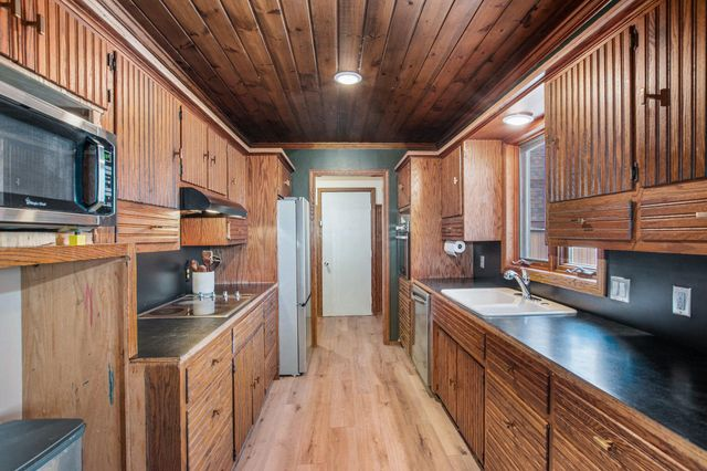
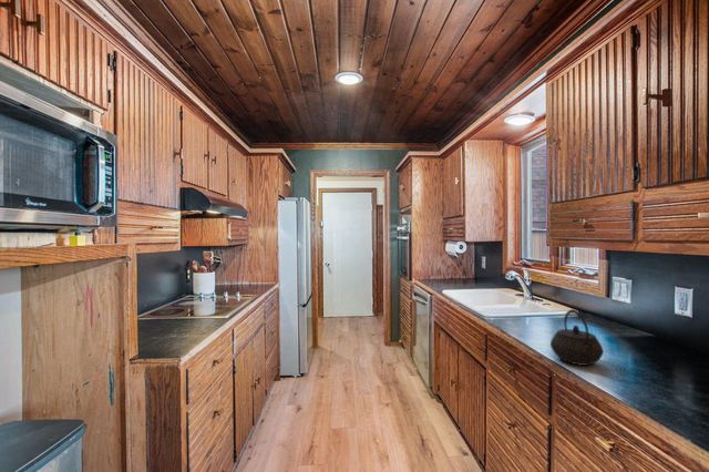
+ kettle (577, 336)
